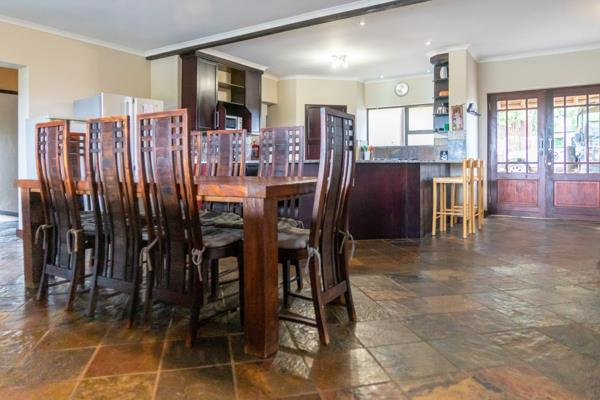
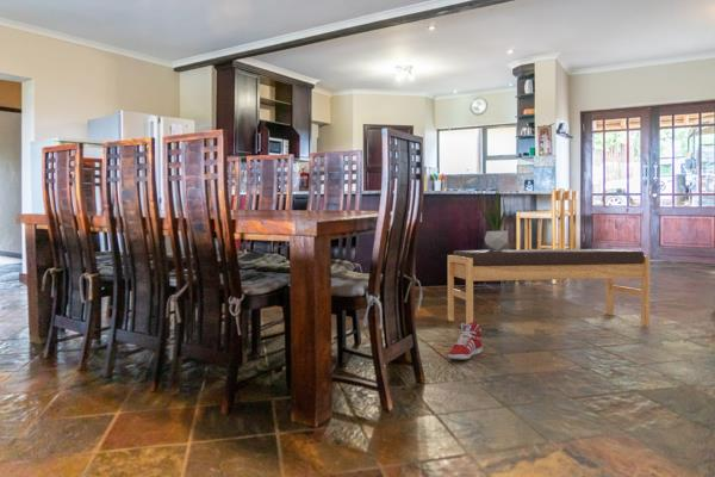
+ potted plant (493, 219)
+ sneaker (465, 340)
+ bench (543, 279)
